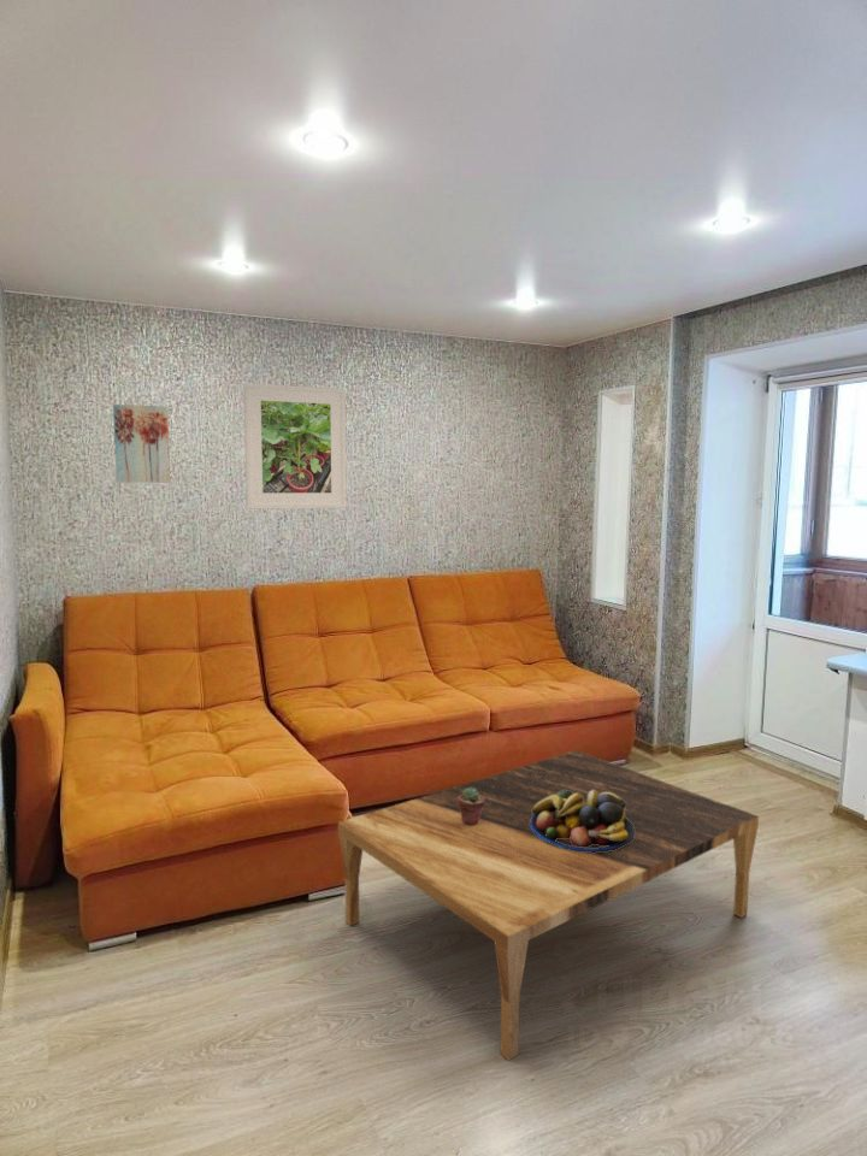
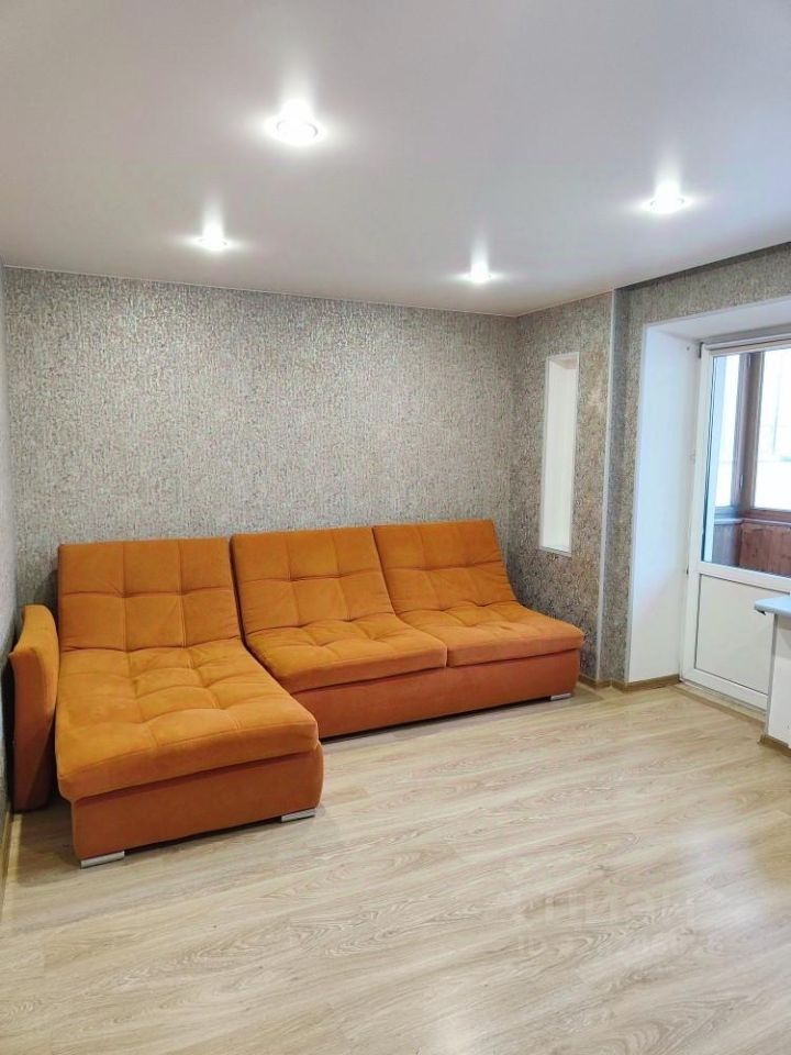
- coffee table (549, 868)
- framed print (296, 448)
- wall art (142, 443)
- potted succulent (471, 804)
- fruit bowl (580, 809)
